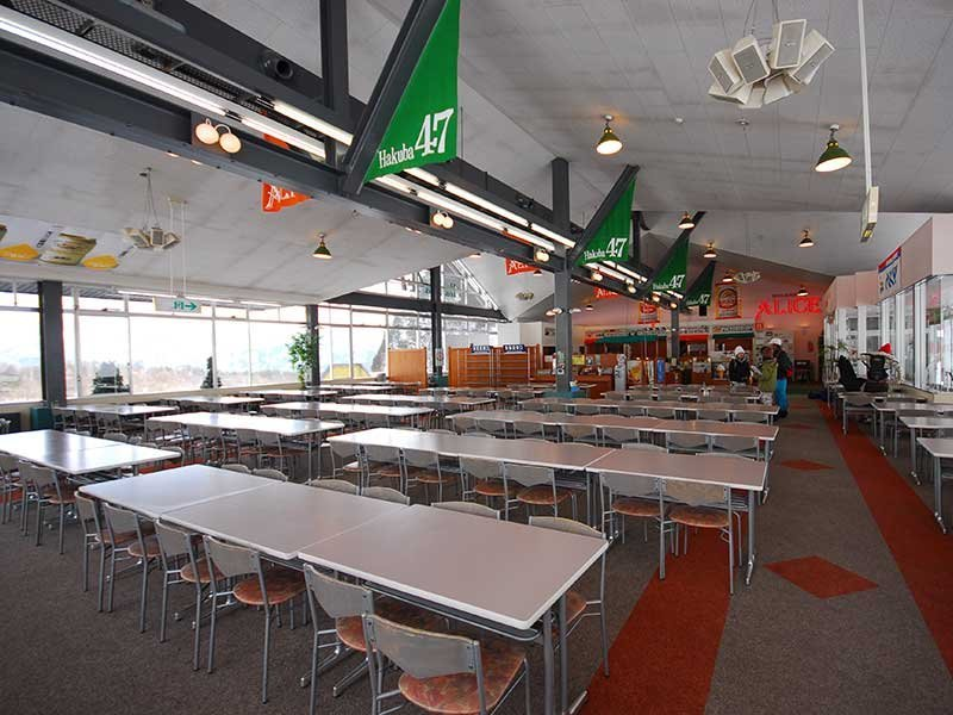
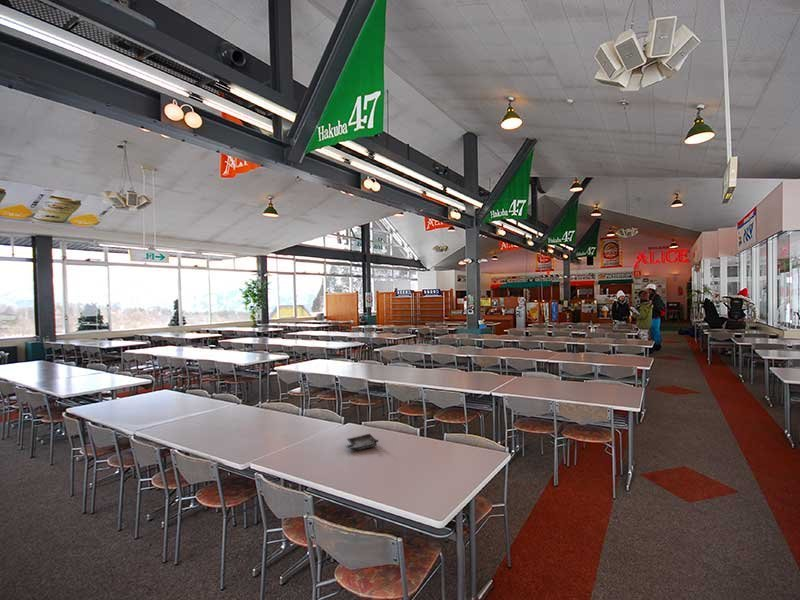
+ tray (360, 442)
